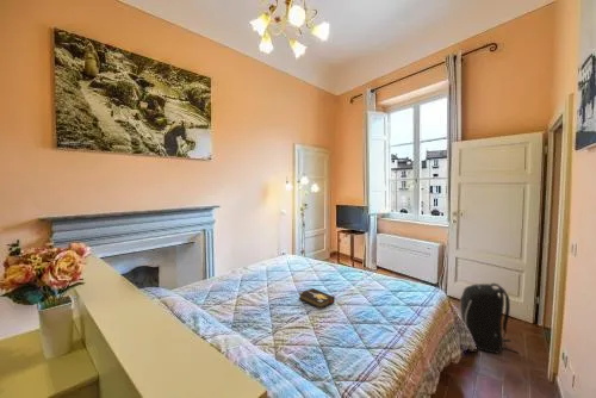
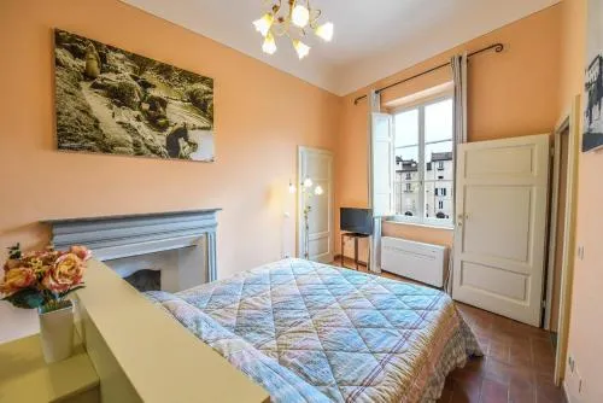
- backpack (488, 312)
- hardback book (316, 297)
